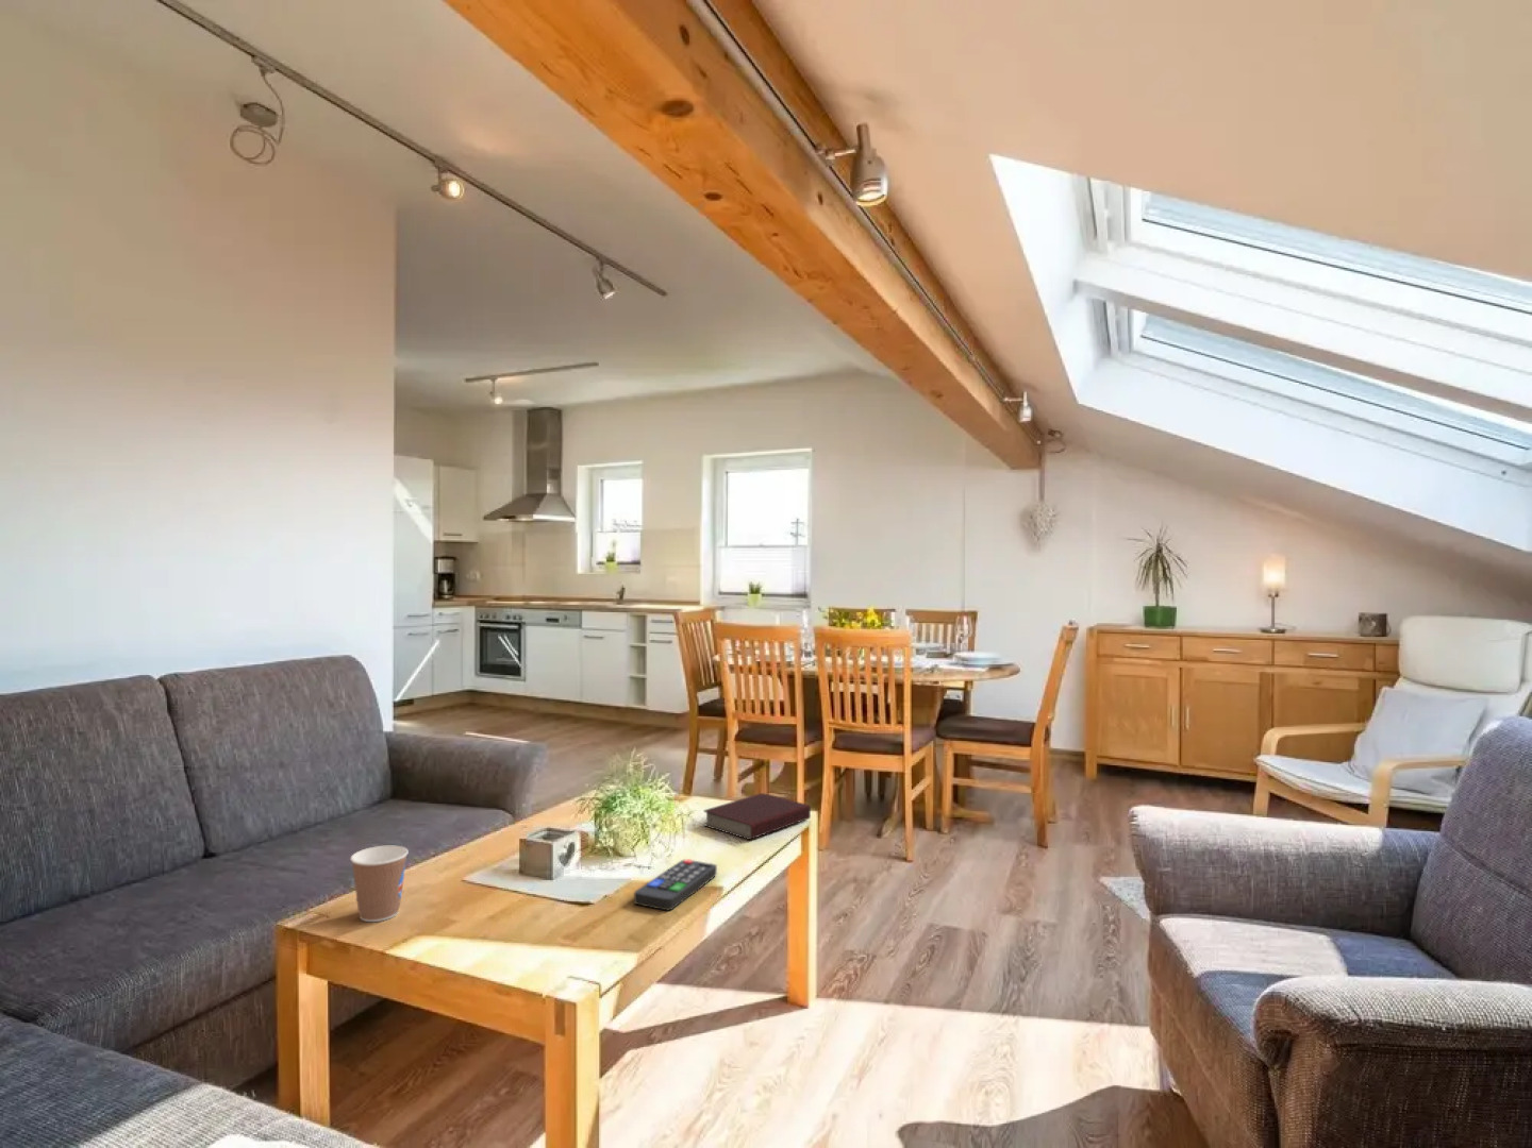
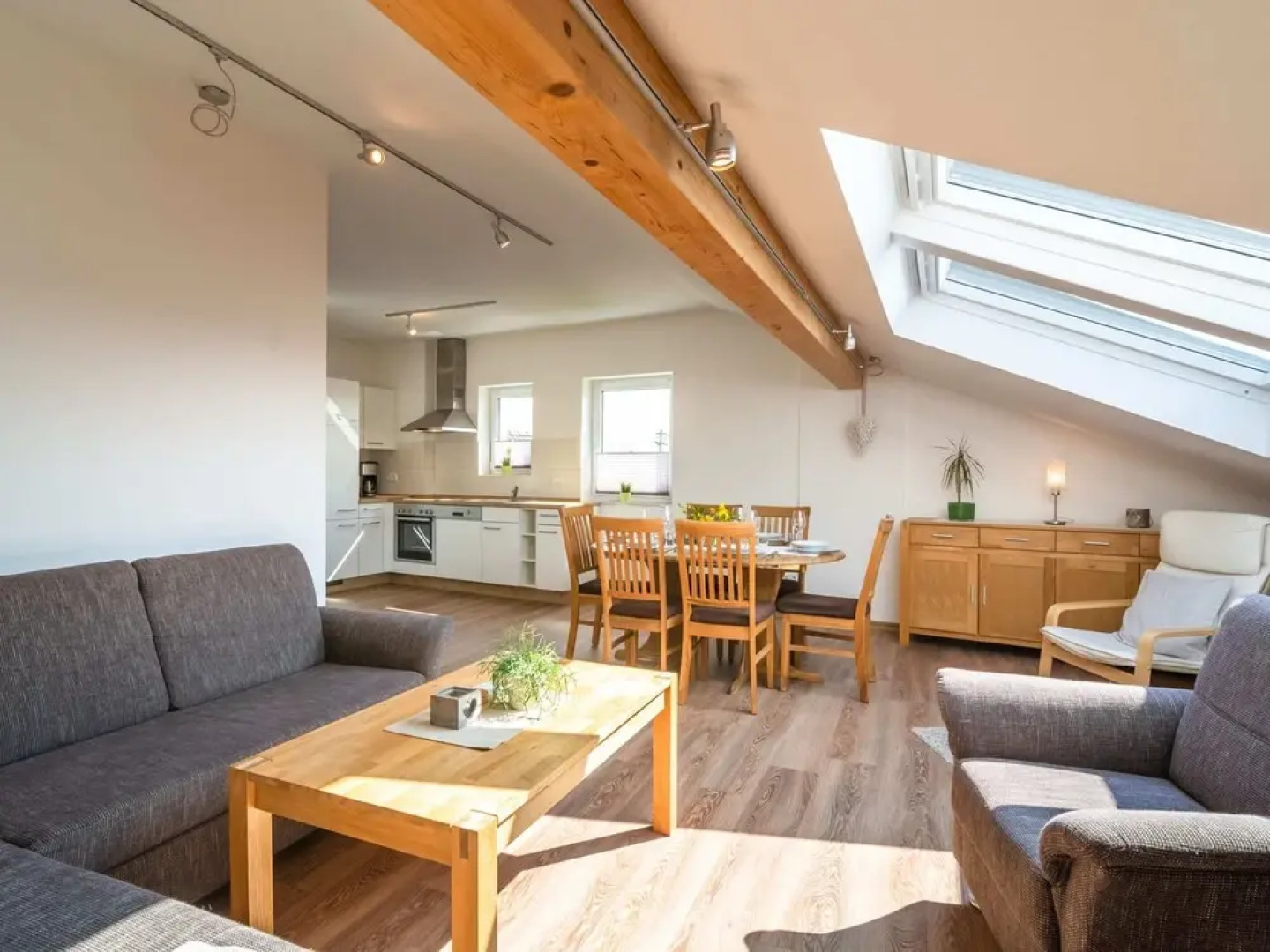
- coffee cup (379, 884)
- remote control (677, 883)
- book (756, 814)
